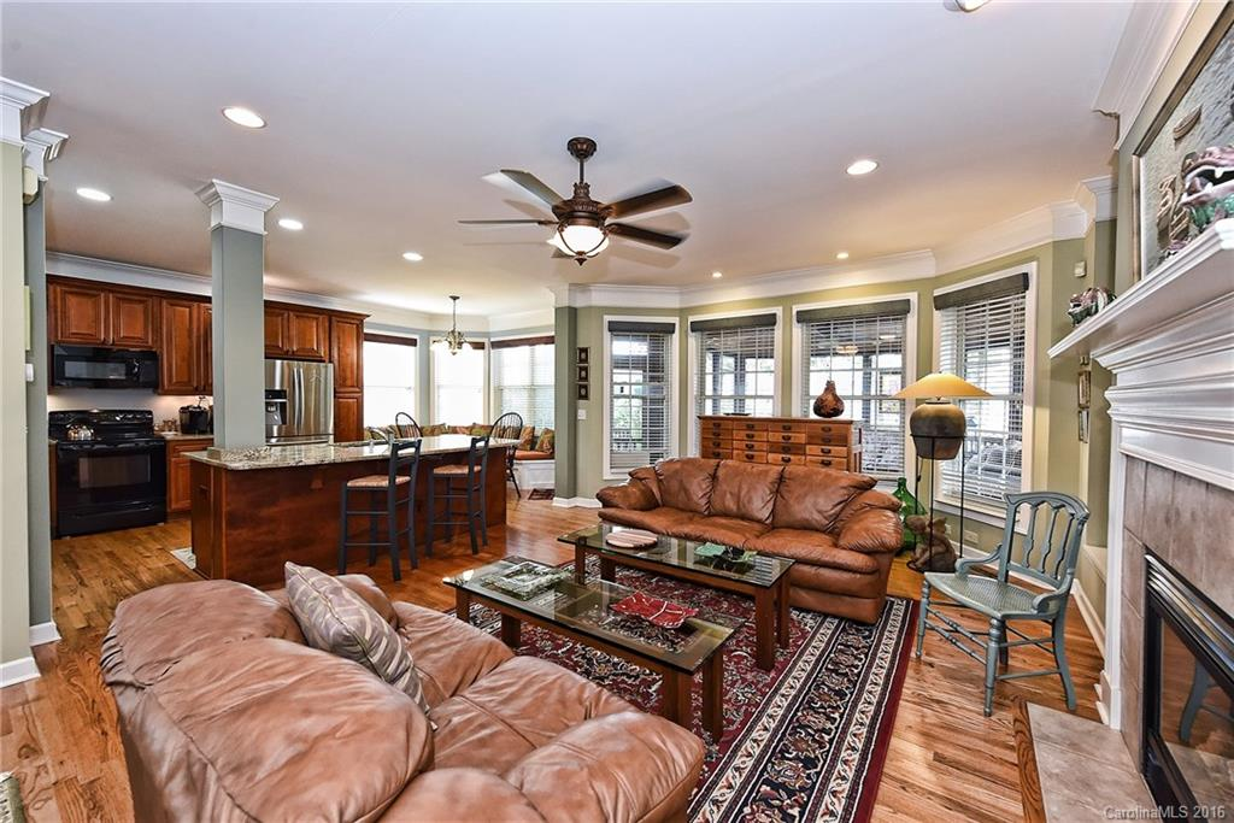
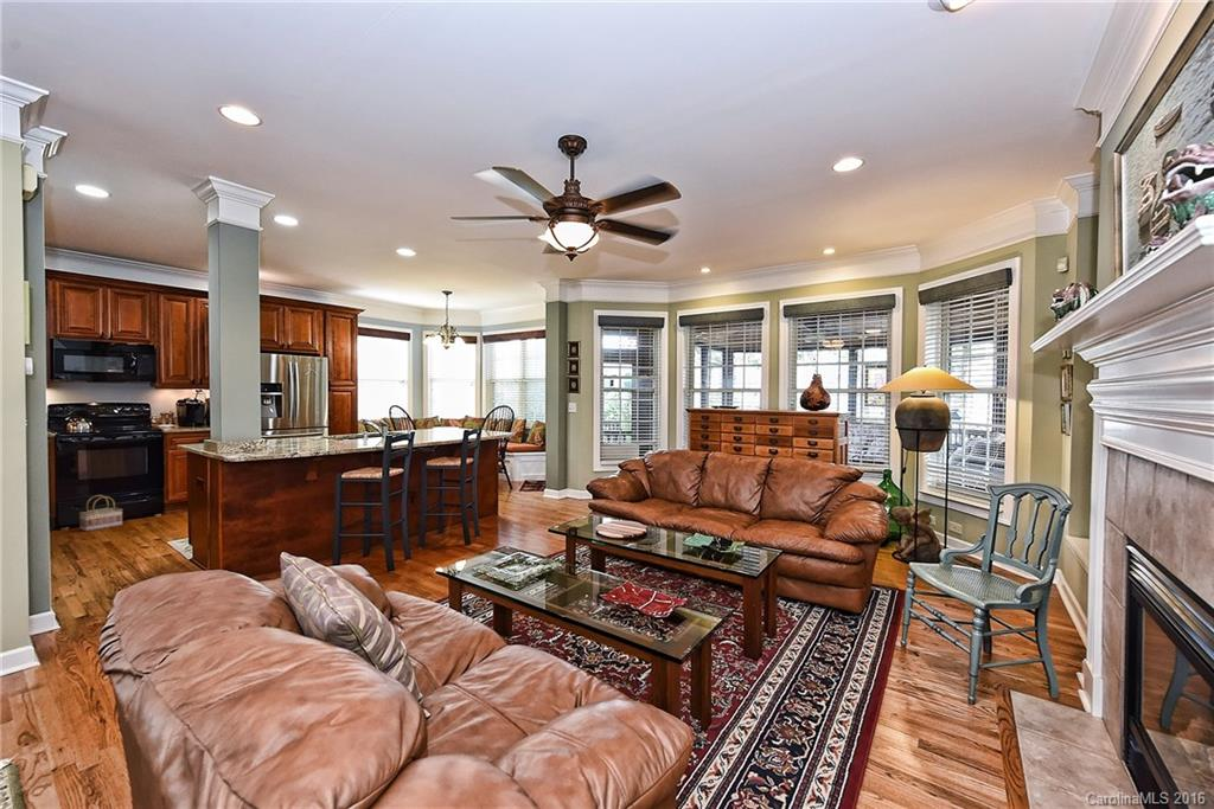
+ basket (101, 511)
